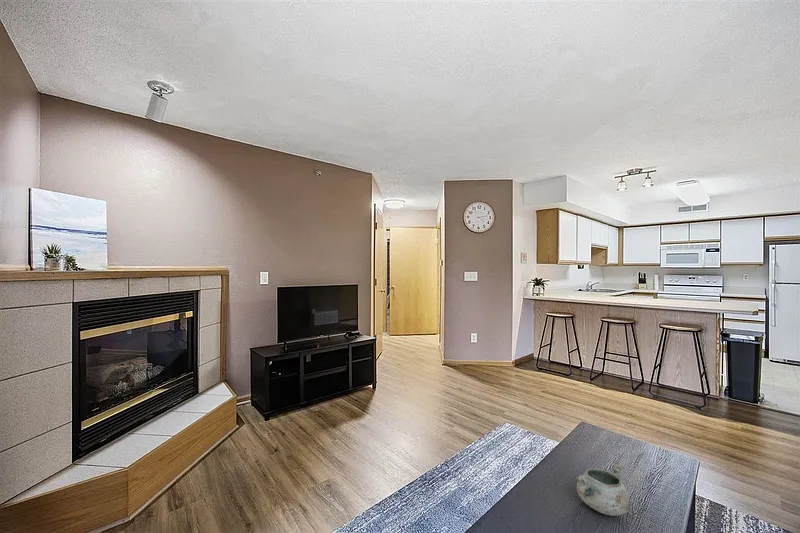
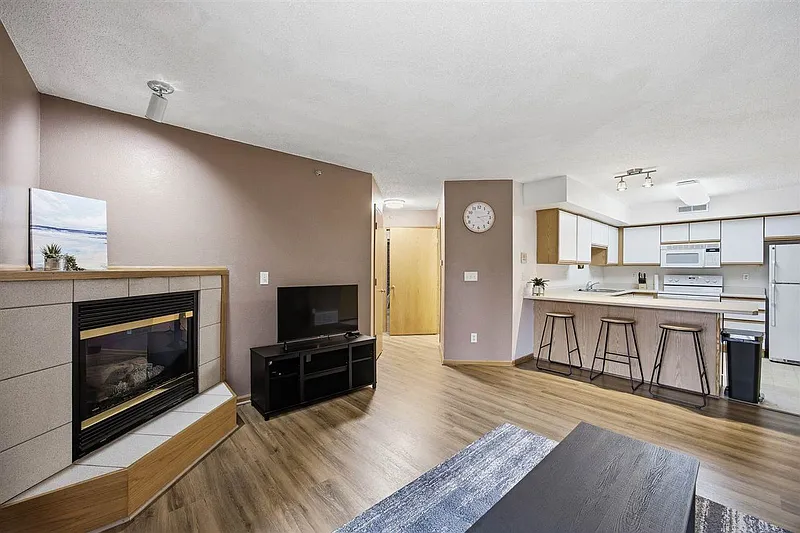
- decorative bowl (602, 488)
